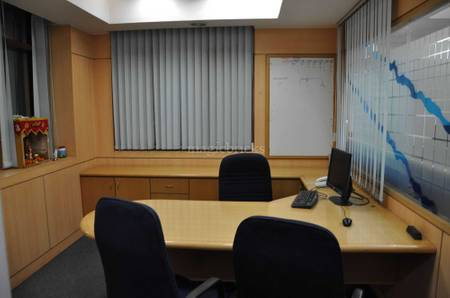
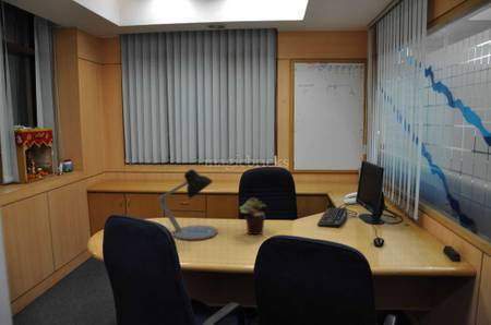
+ desk lamp (189, 197)
+ potted plant (252, 215)
